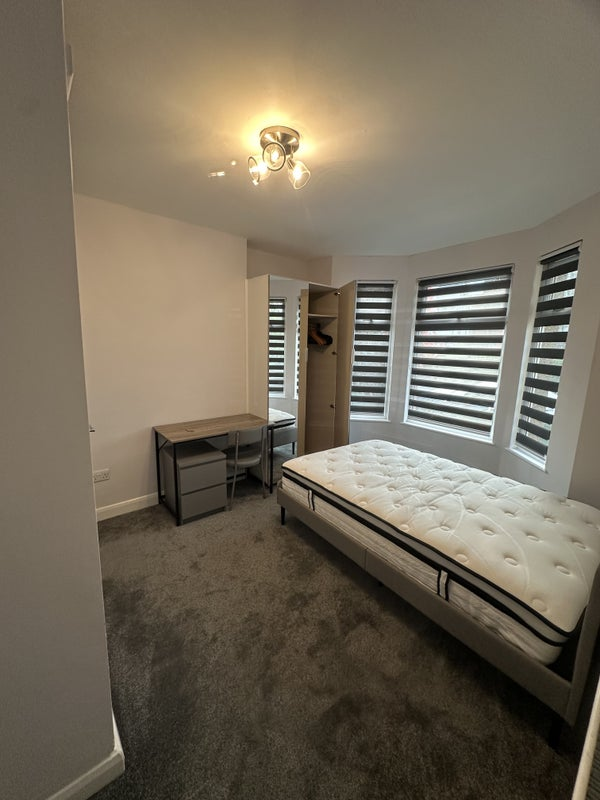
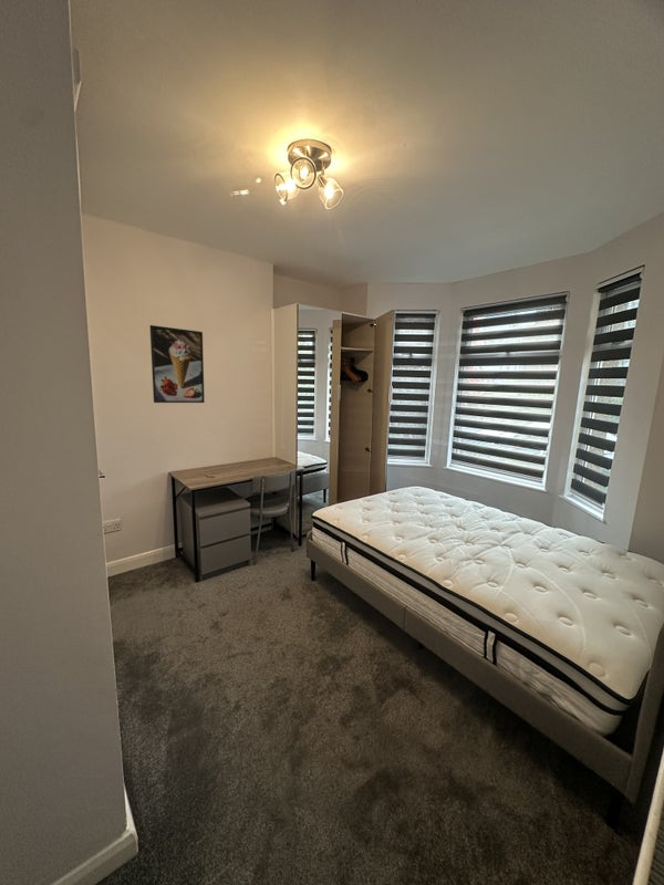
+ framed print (178, 366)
